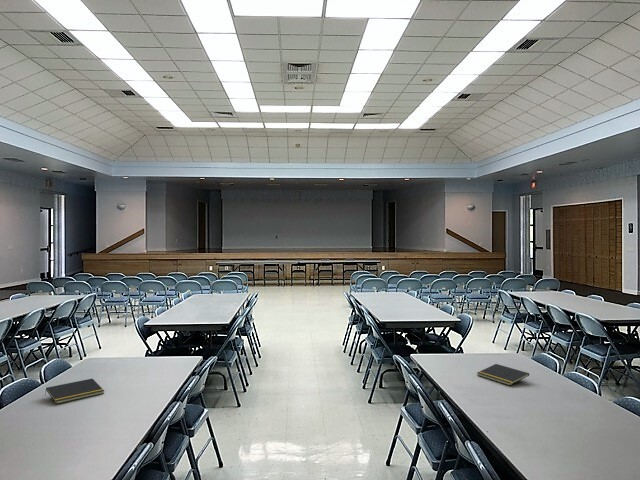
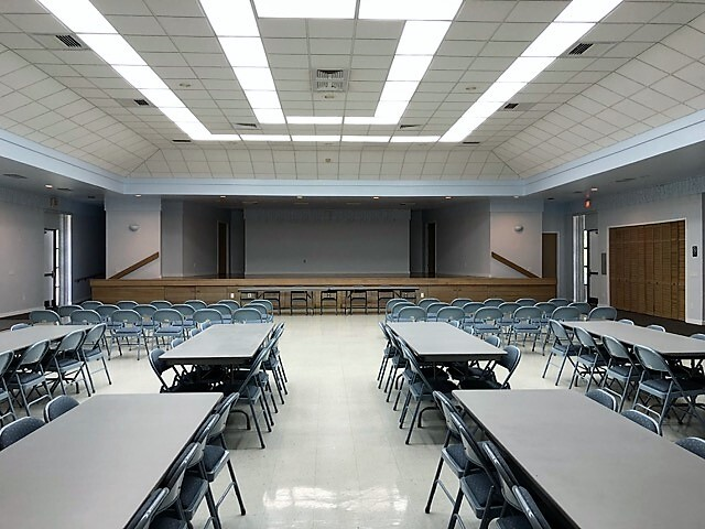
- notepad (502, 374)
- notepad (75, 390)
